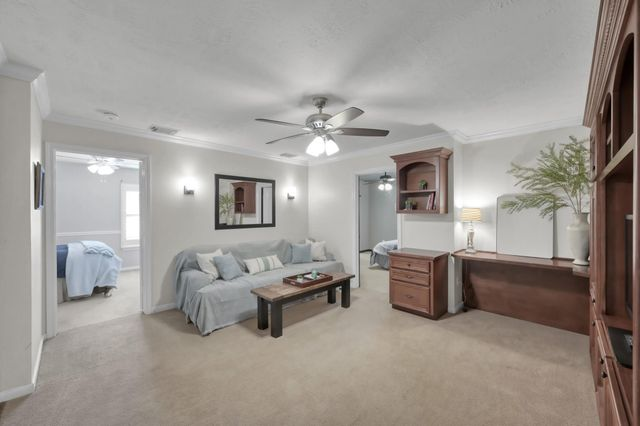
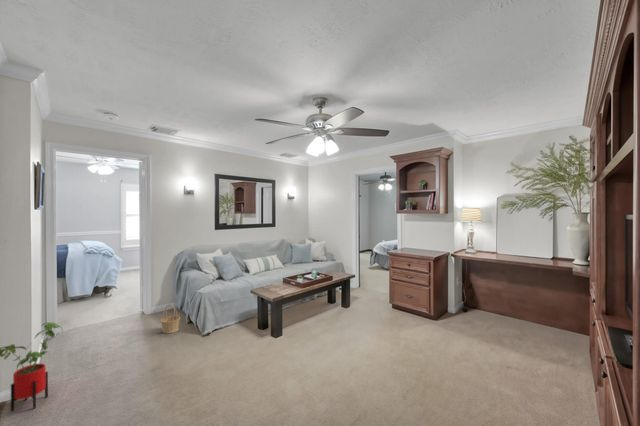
+ house plant (34, 364)
+ basket (170, 317)
